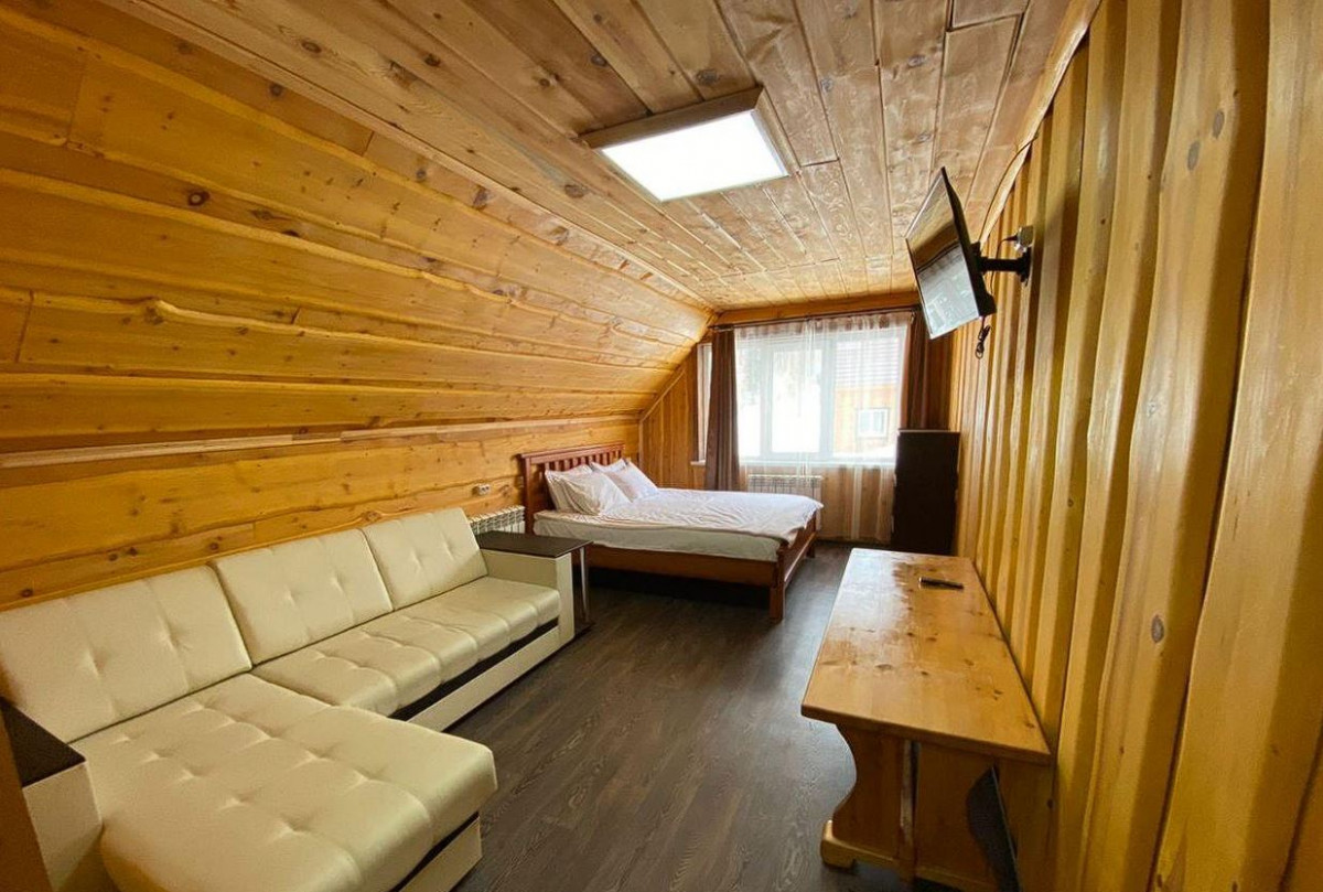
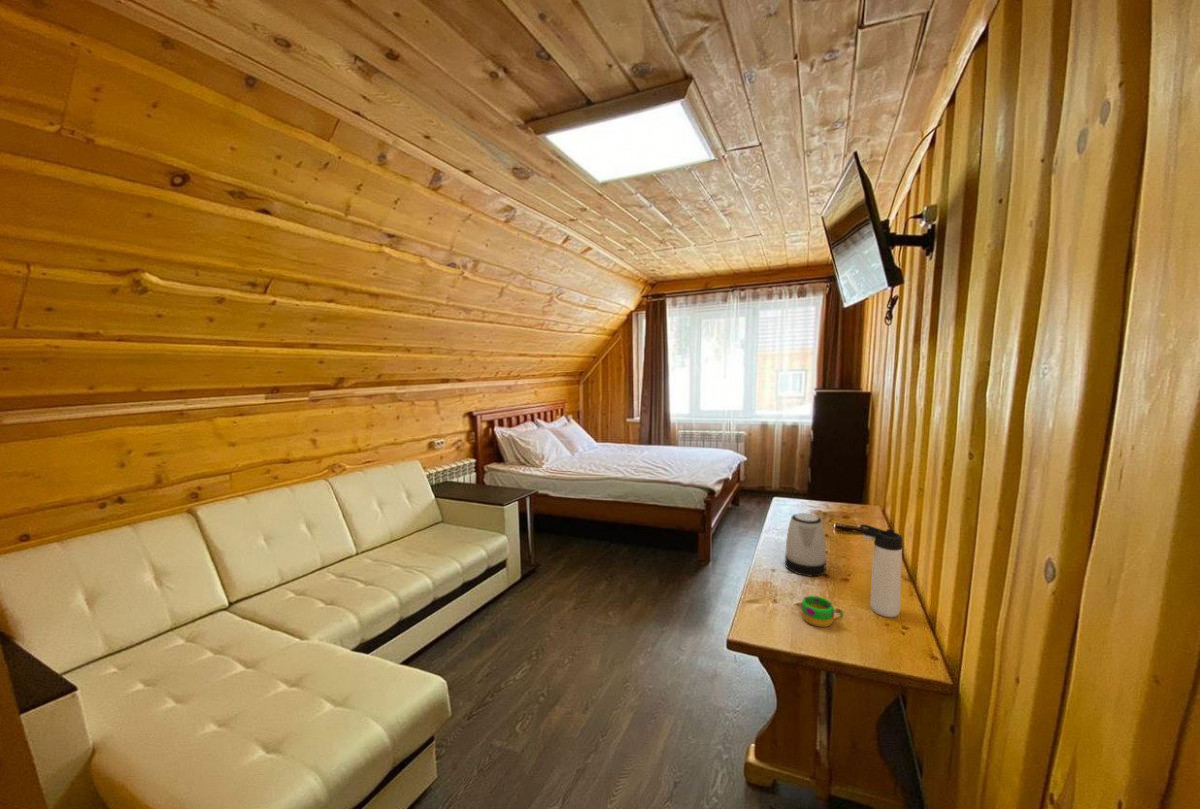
+ thermos bottle (879, 569)
+ mug (821, 612)
+ kettle (805, 539)
